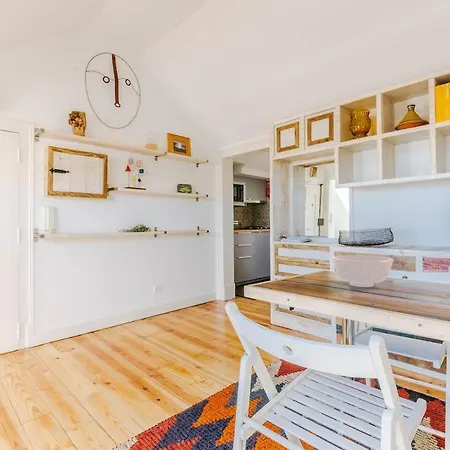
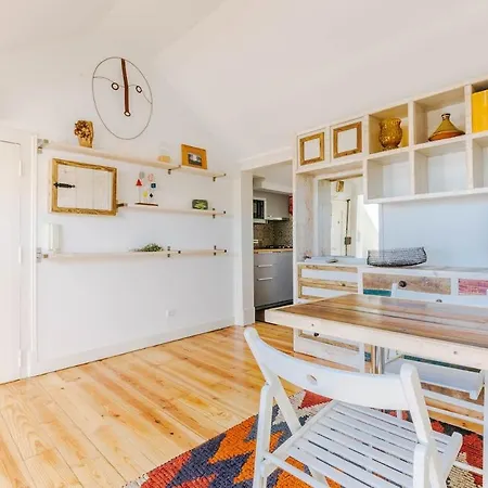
- bowl (361, 271)
